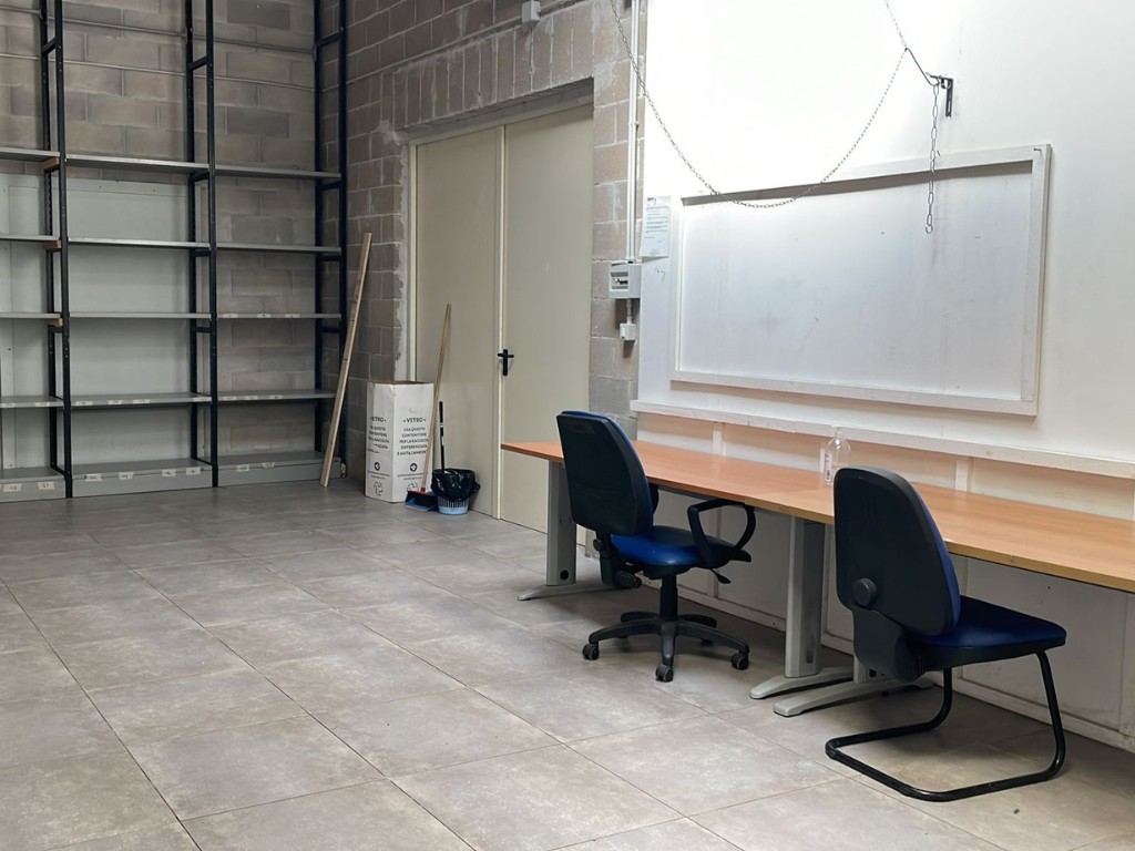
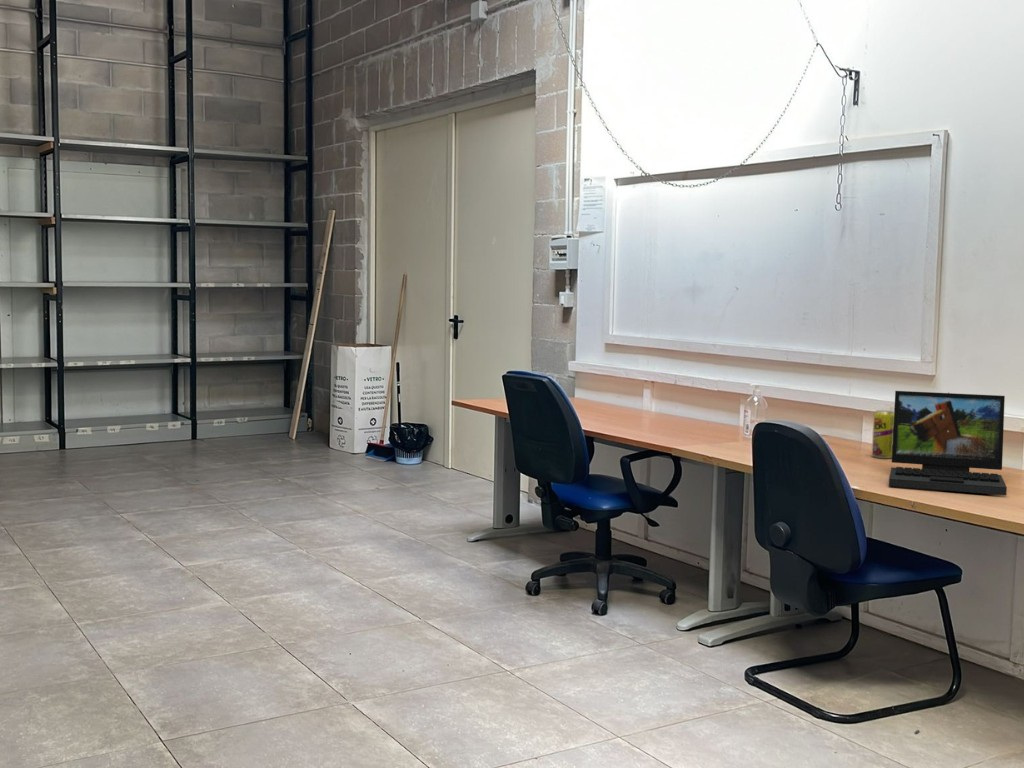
+ beverage can (883, 434)
+ laptop (947, 439)
